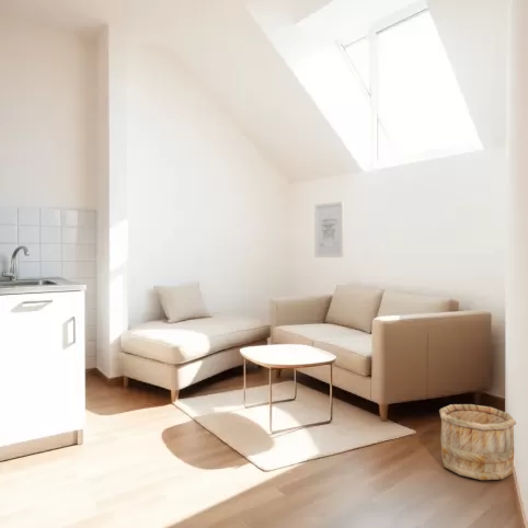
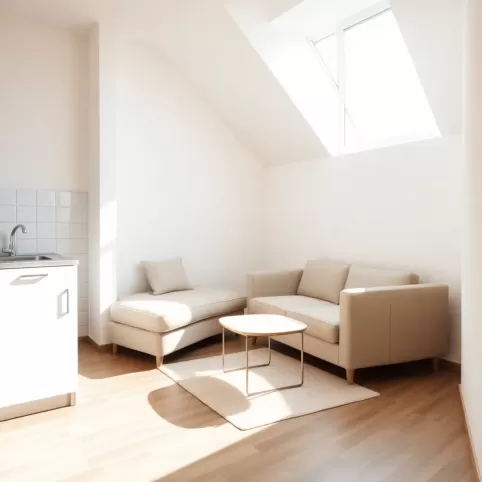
- wall art (329, 230)
- wooden bucket (475, 440)
